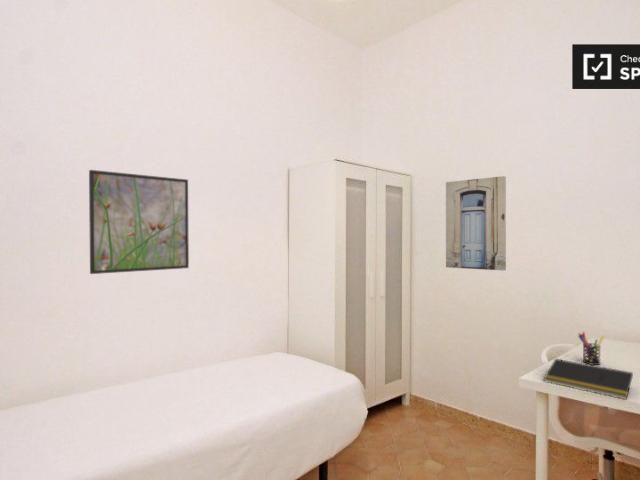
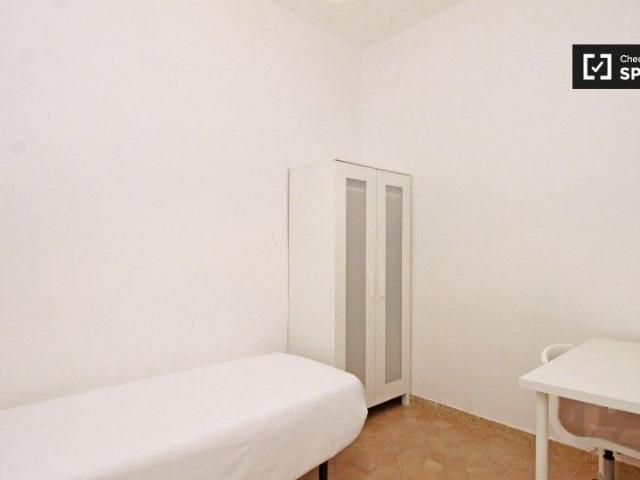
- pen holder (591, 347)
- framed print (142, 223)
- wall art (474, 224)
- notepad (587, 377)
